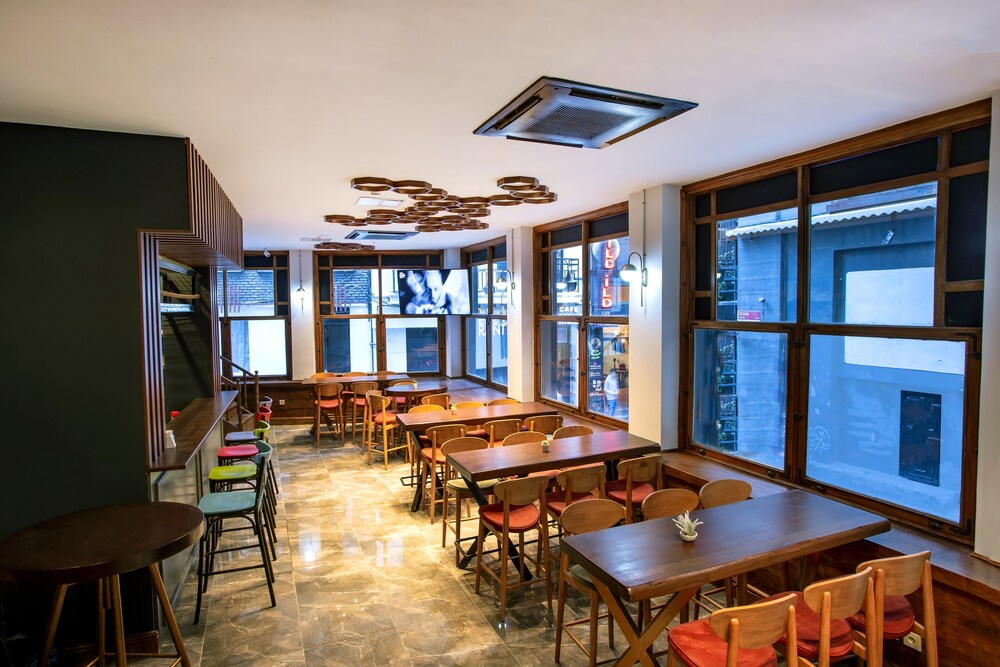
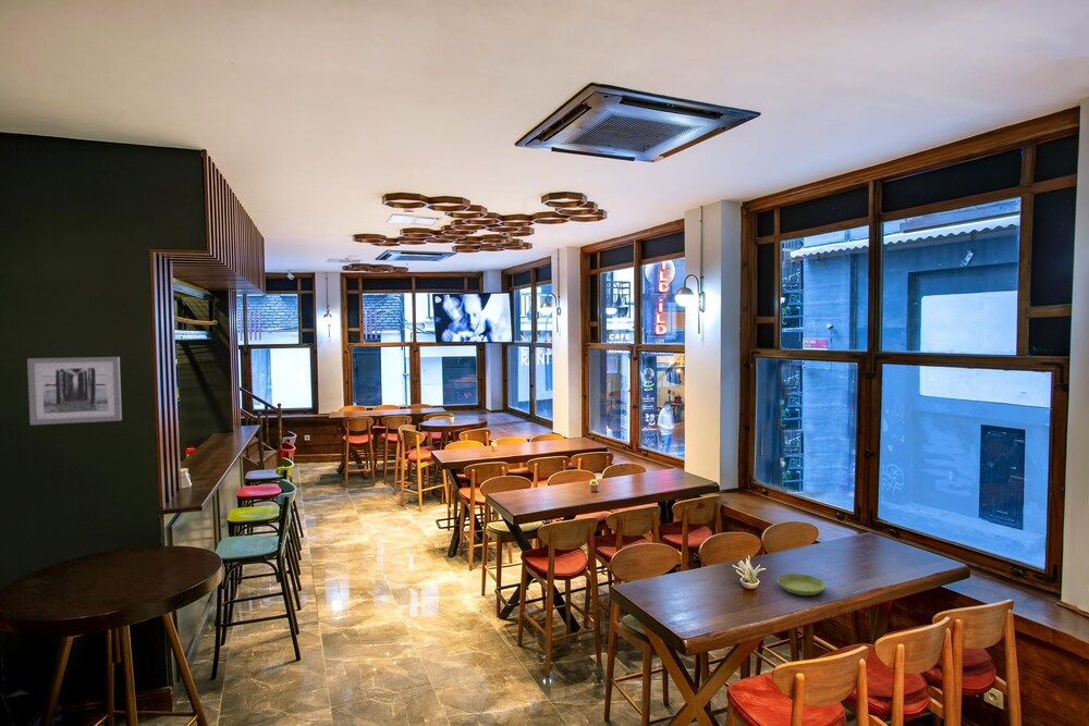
+ wall art (75, 390)
+ saucer (800, 585)
